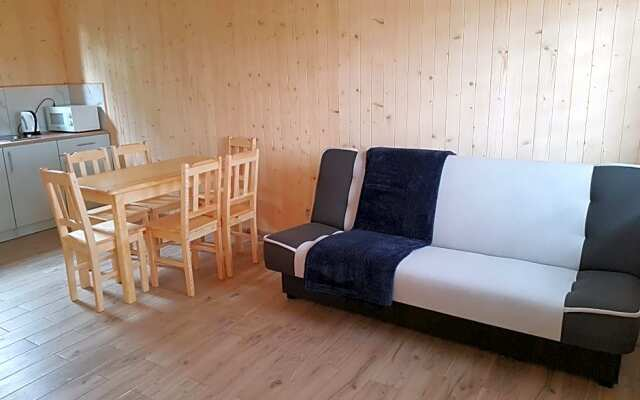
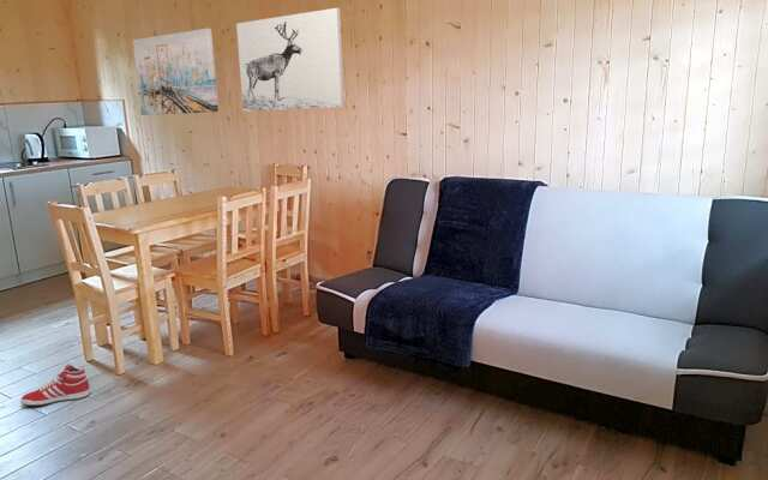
+ sneaker (54, 383)
+ wall art (288, 64)
+ wall art (174, 74)
